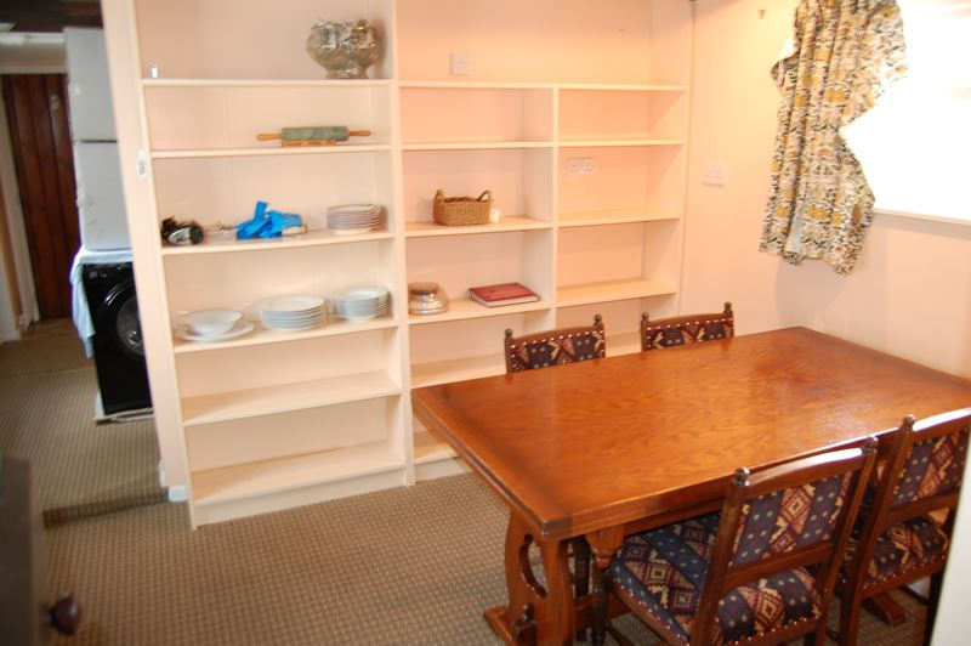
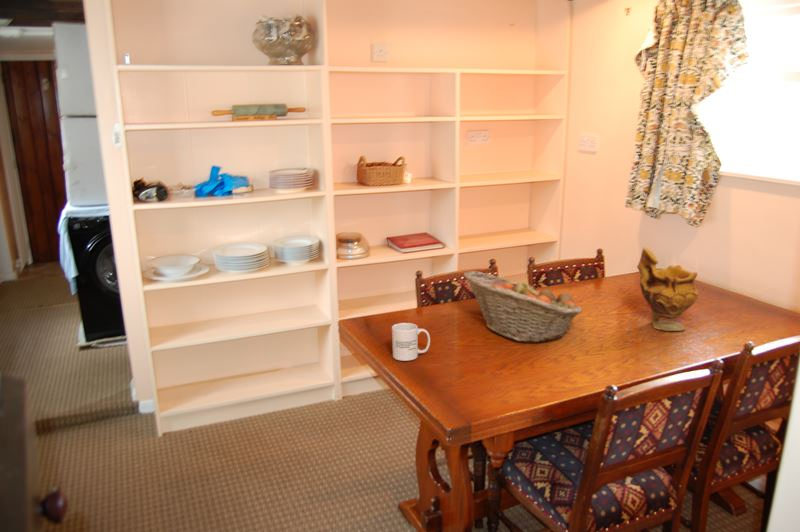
+ mug (409, 340)
+ fruit basket (520, 301)
+ vase (670, 288)
